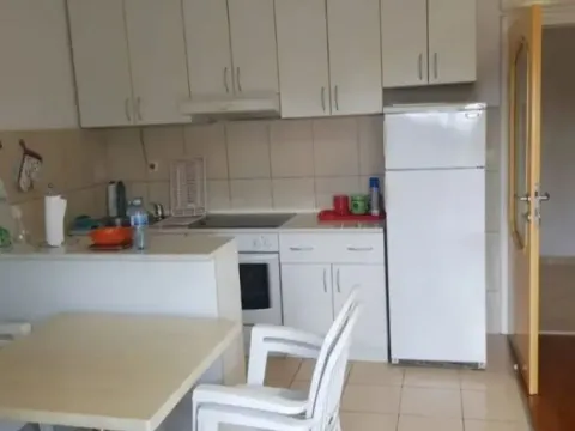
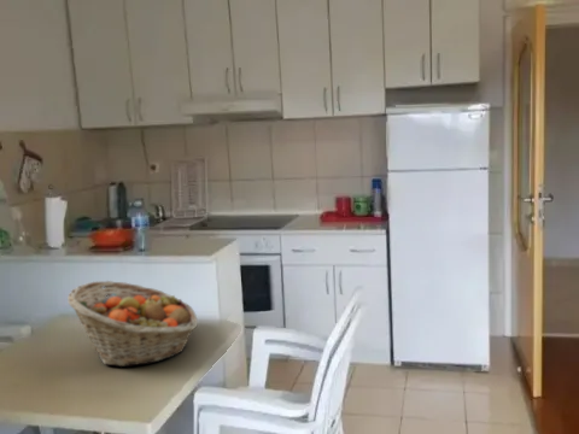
+ fruit basket (135, 317)
